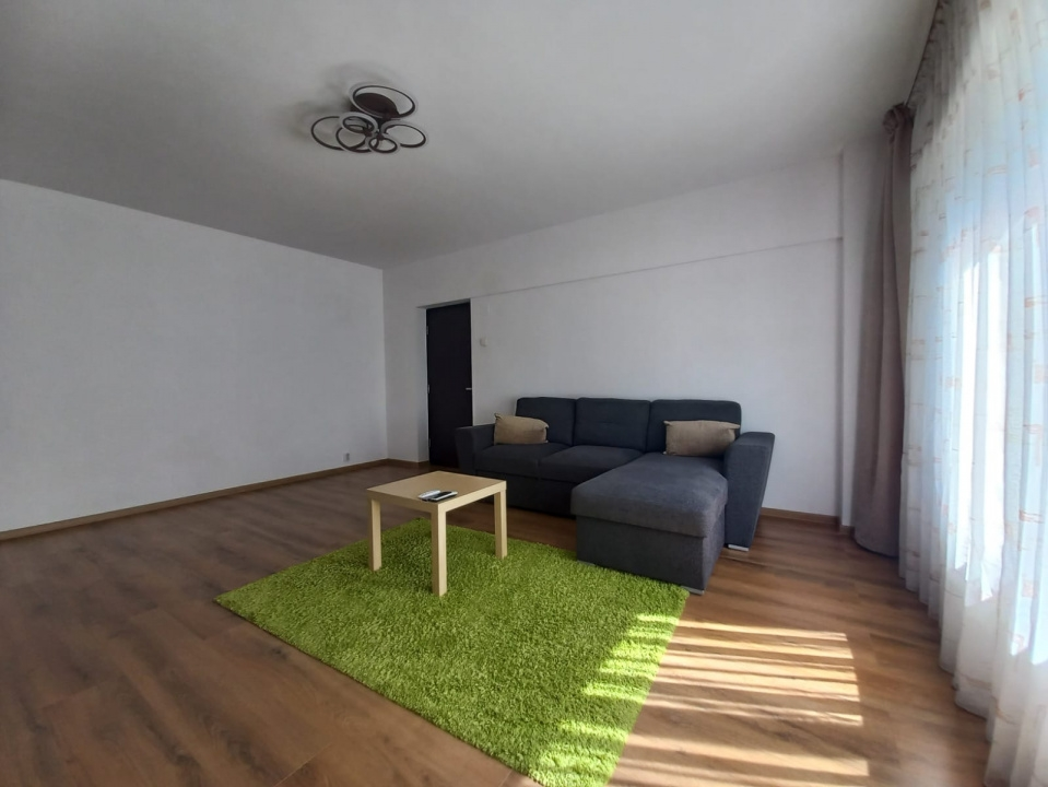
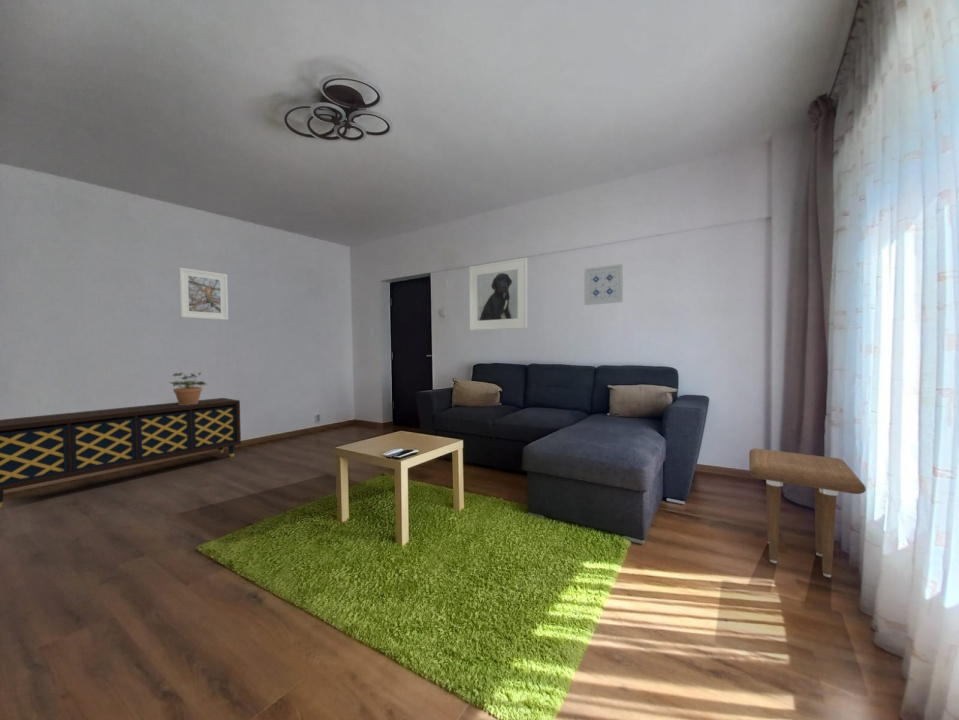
+ wall art (603, 285)
+ potted plant (189, 388)
+ side table (815, 509)
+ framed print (204, 295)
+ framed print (497, 296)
+ sideboard (131, 442)
